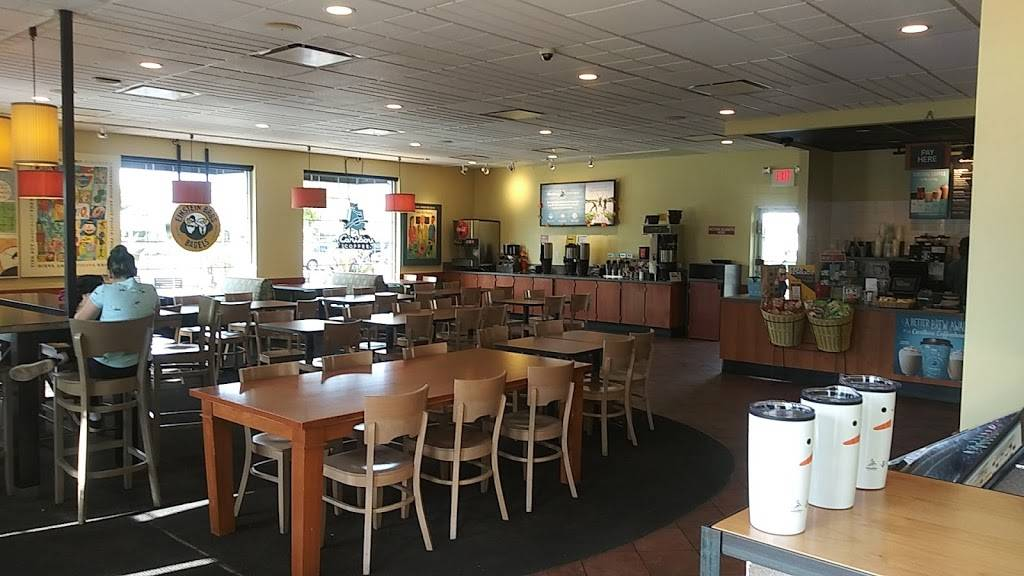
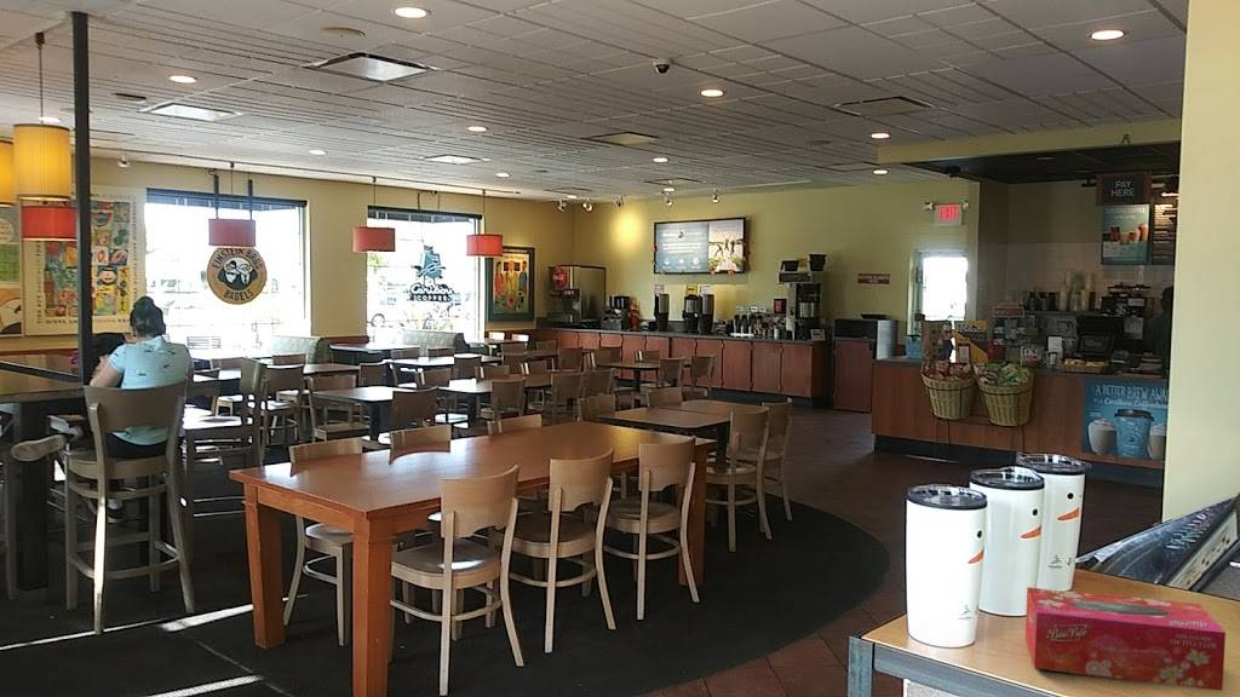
+ tissue box (1118, 635)
